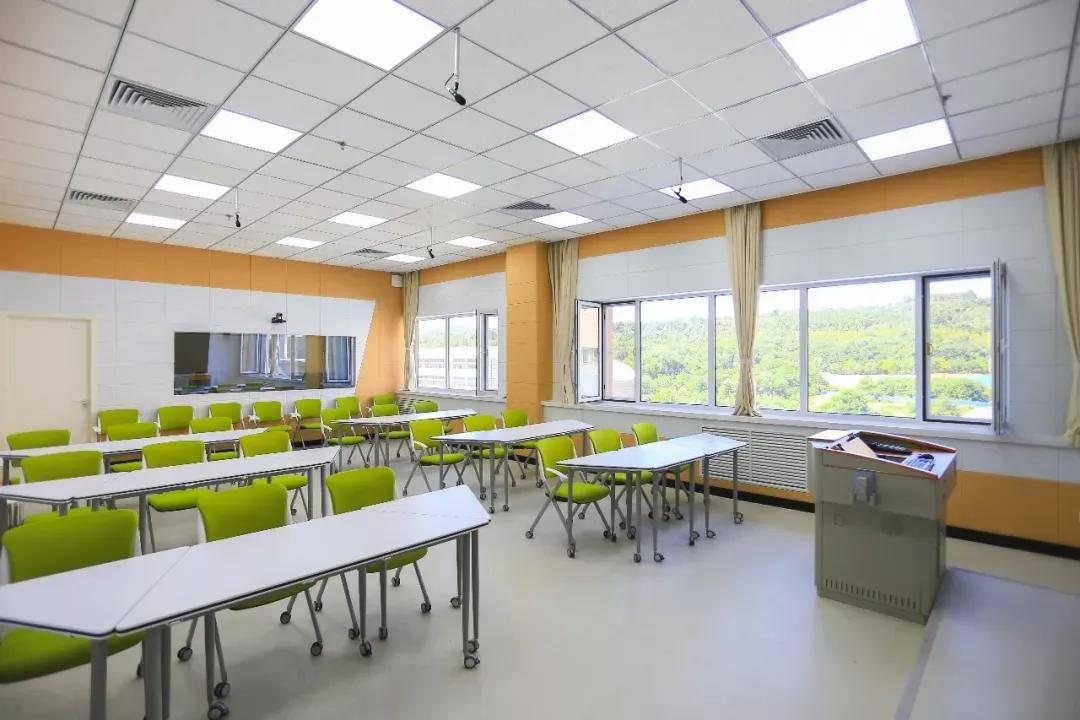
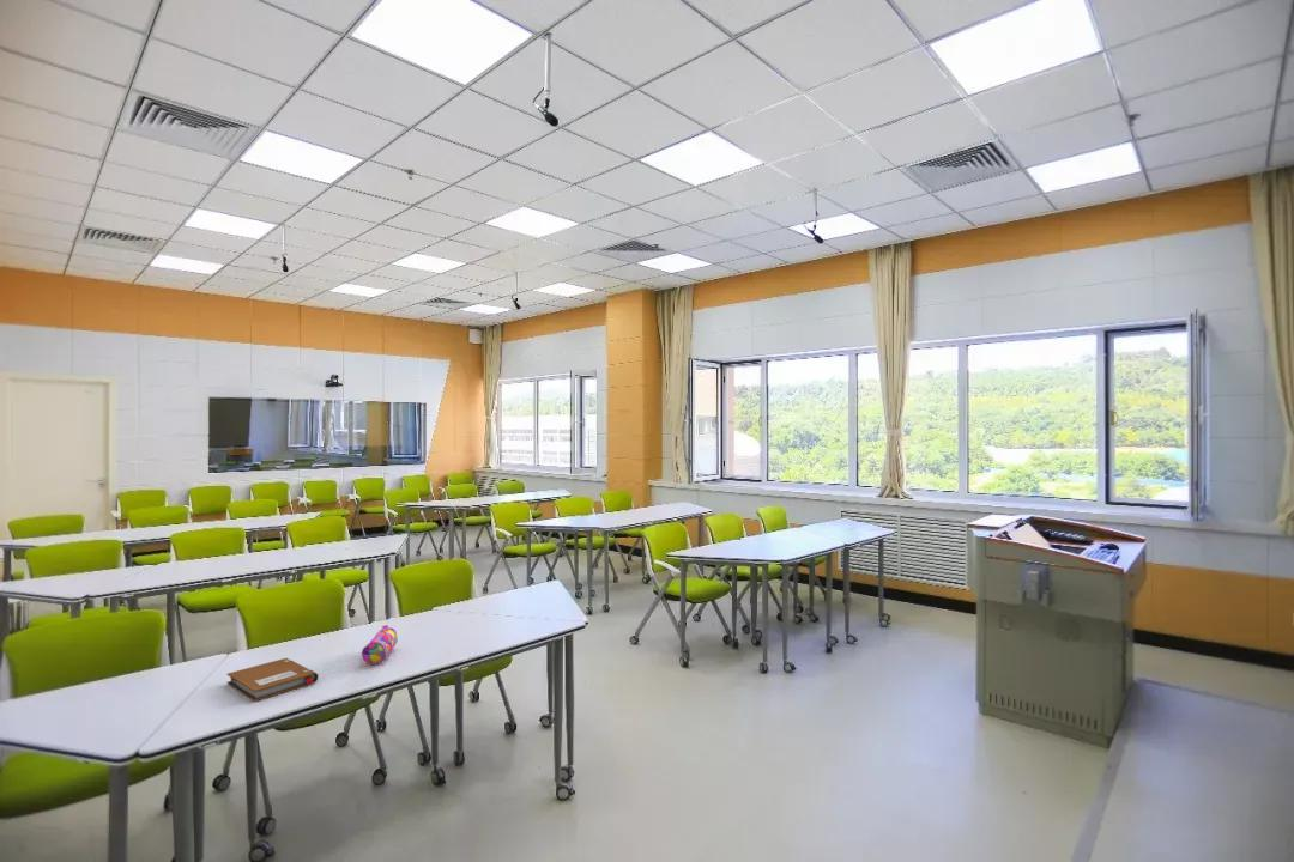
+ pencil case (380, 644)
+ notebook (273, 678)
